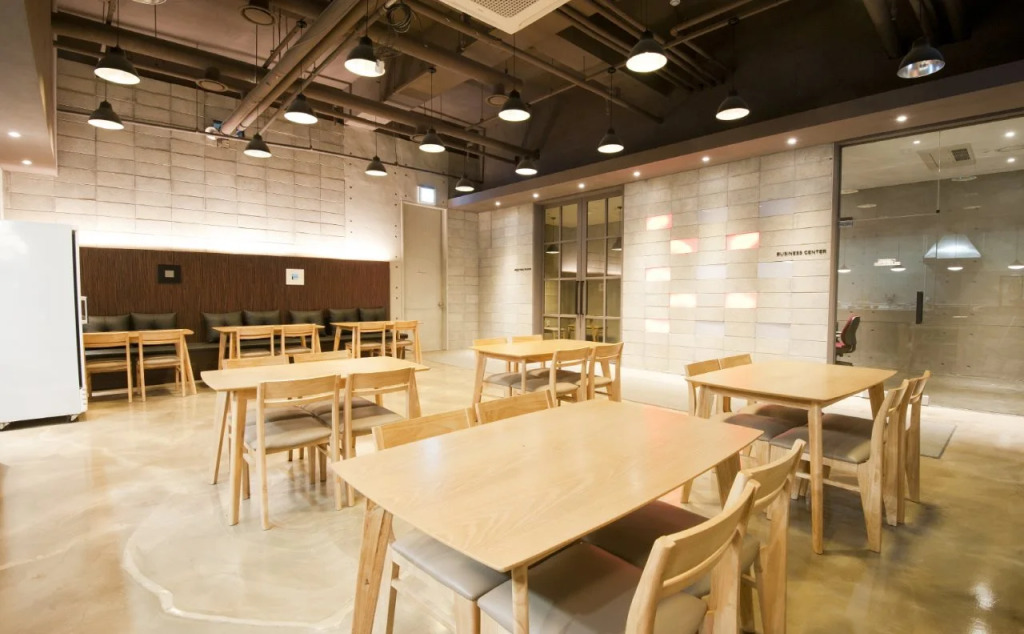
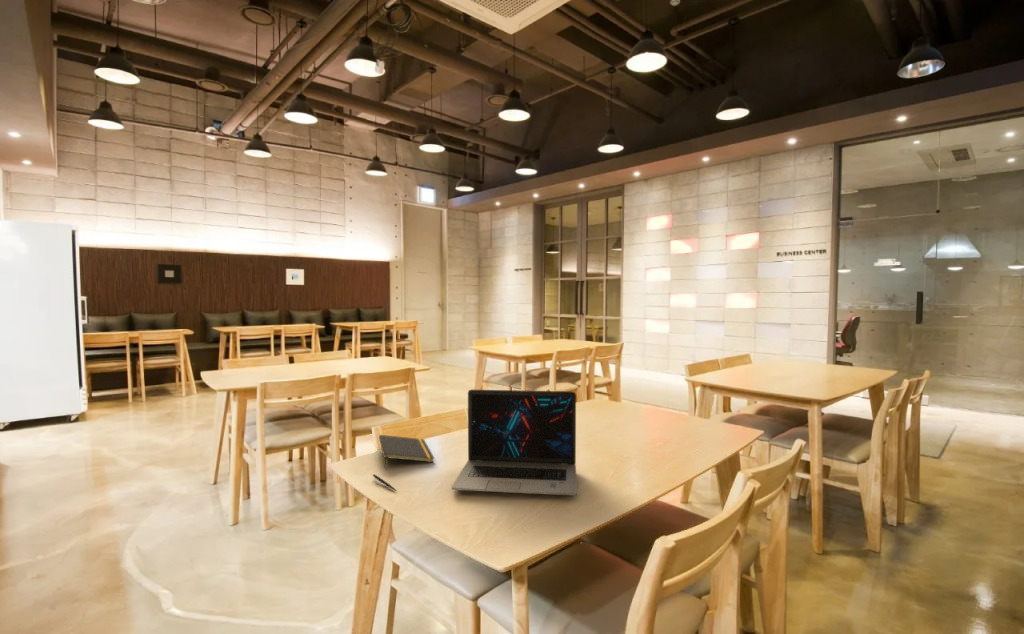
+ pen (384, 482)
+ laptop (517, 439)
+ notepad (405, 447)
